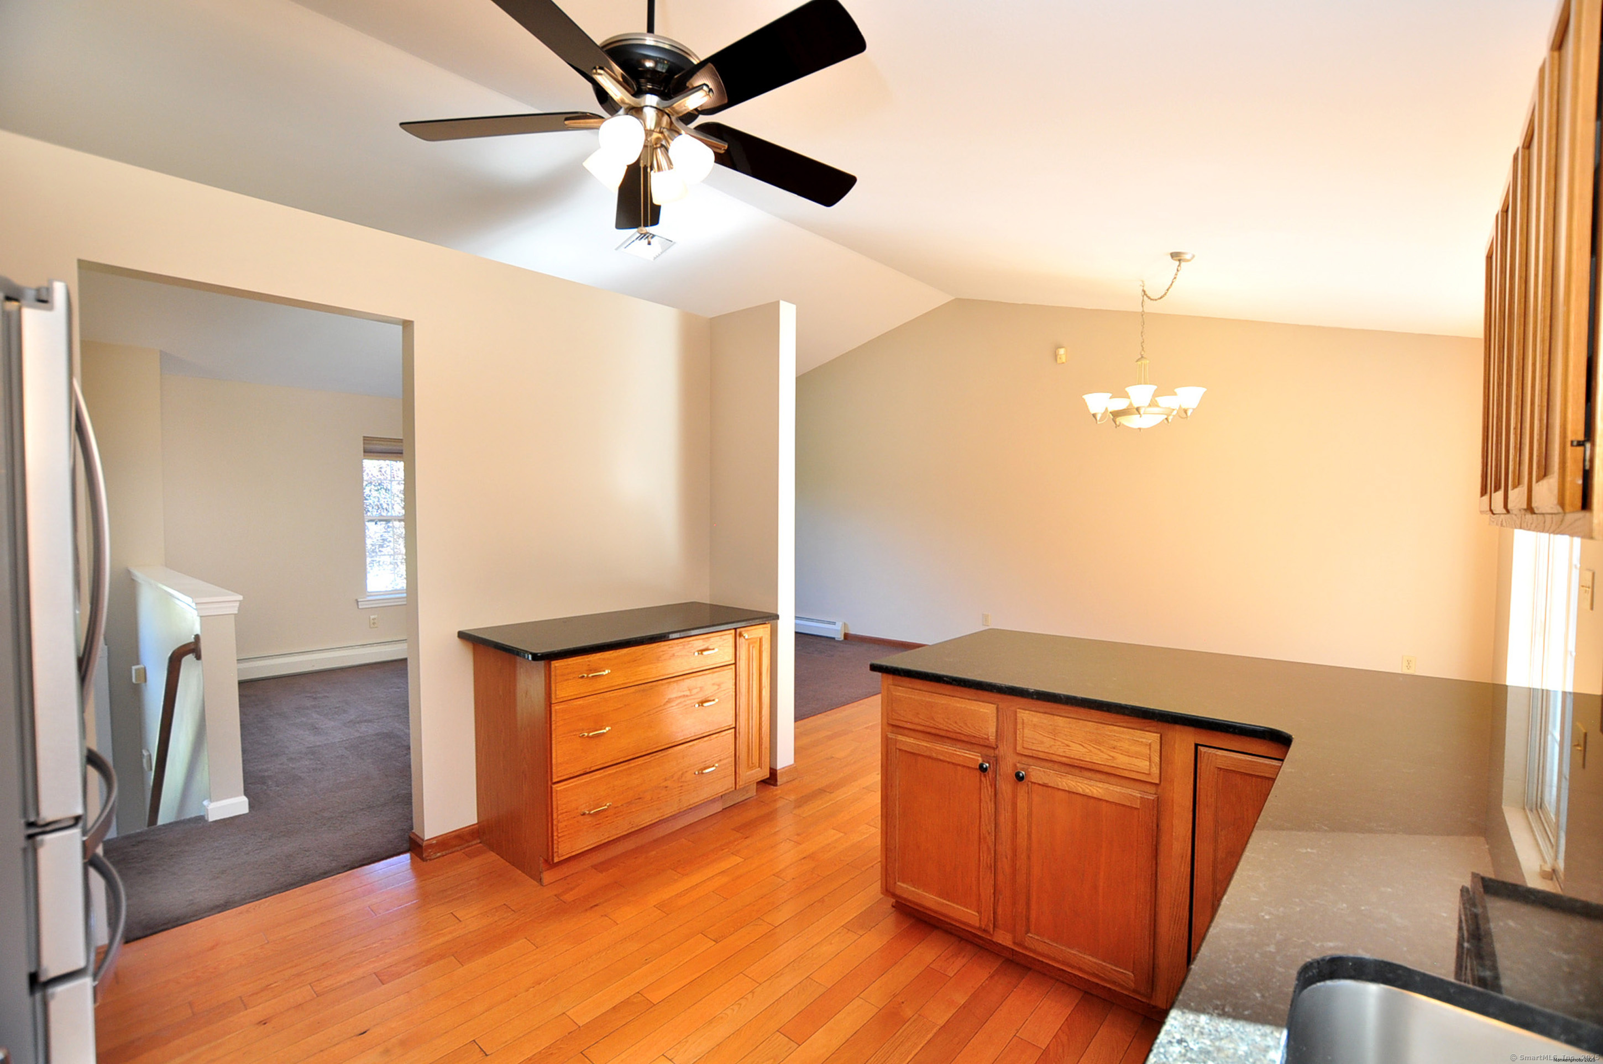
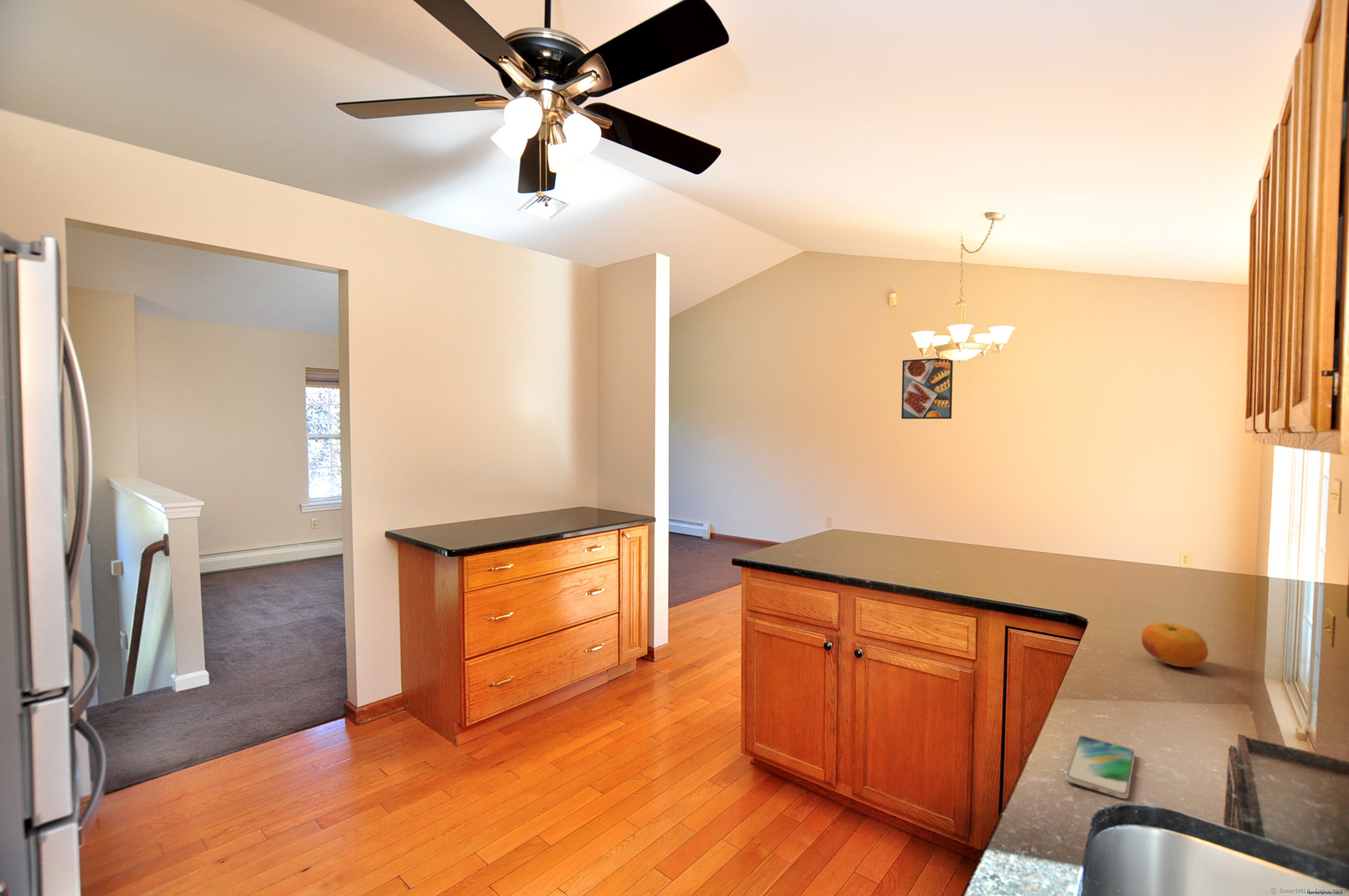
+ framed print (926, 389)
+ smartphone (1101, 765)
+ fruit (1173, 644)
